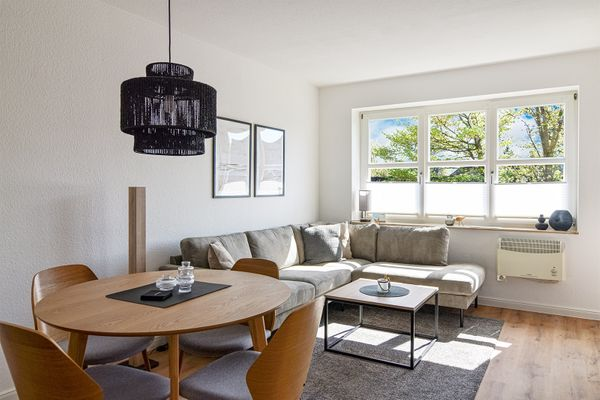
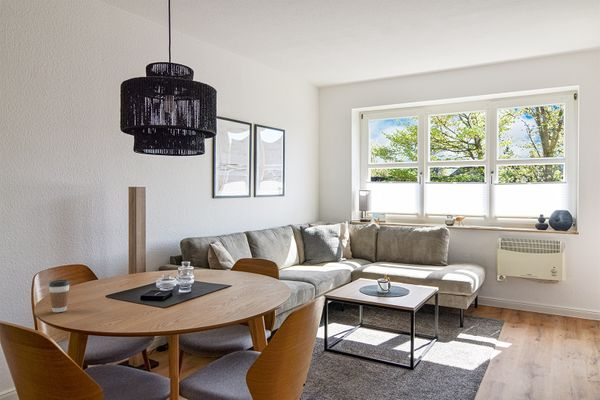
+ coffee cup (59, 295)
